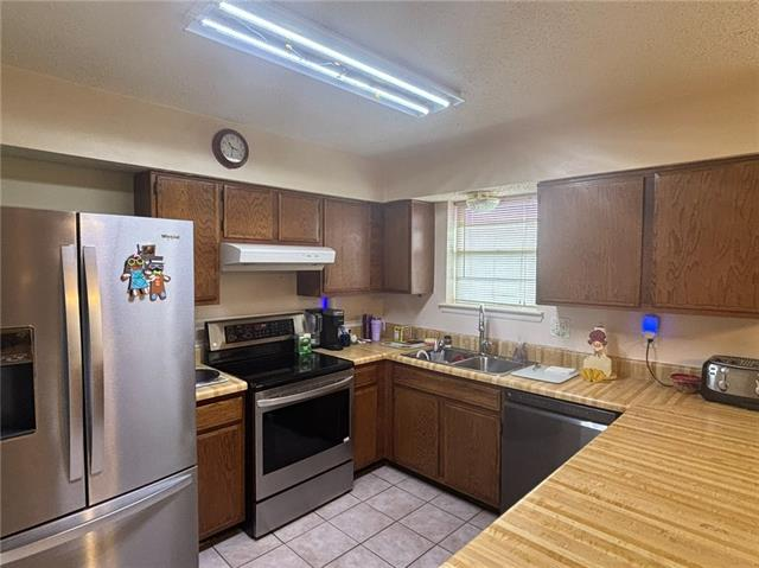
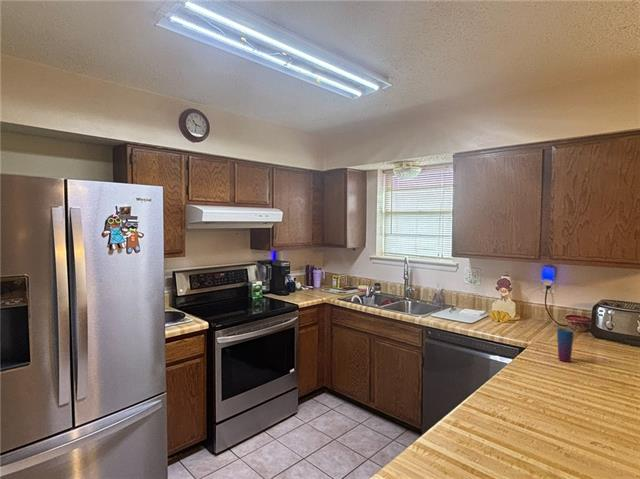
+ cup (564, 344)
